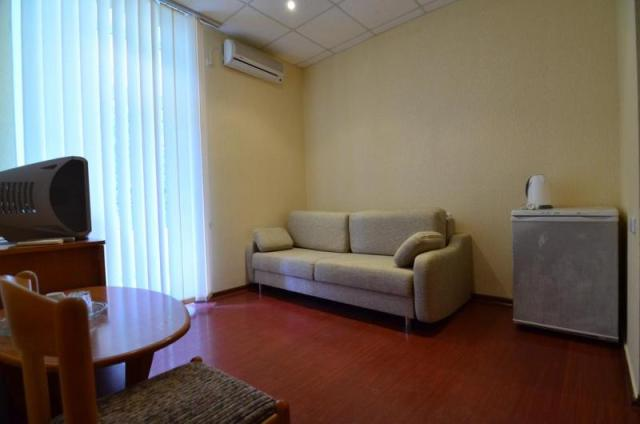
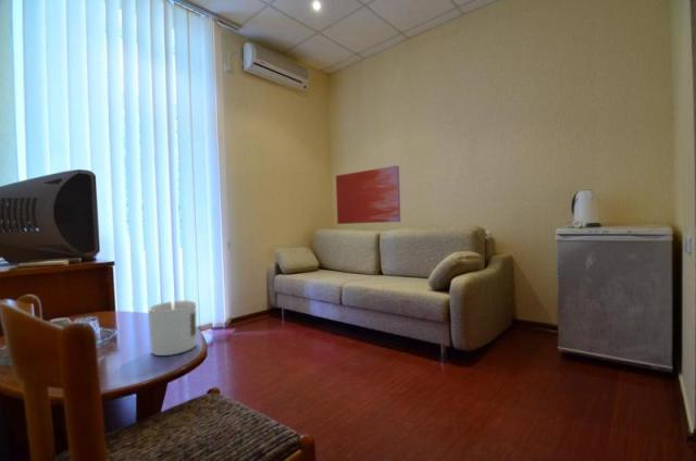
+ wall art (365, 197)
+ candle (173, 322)
